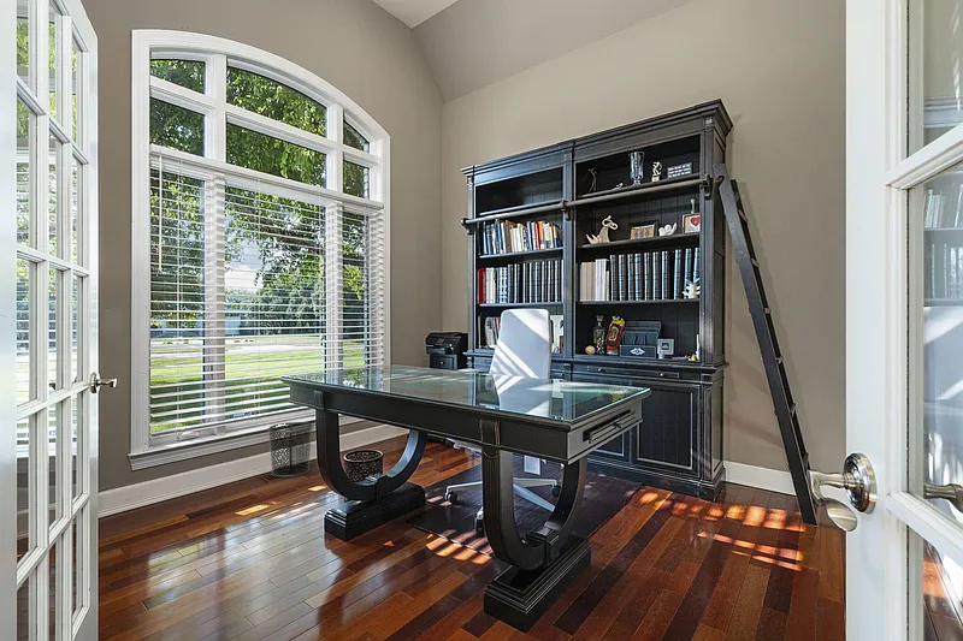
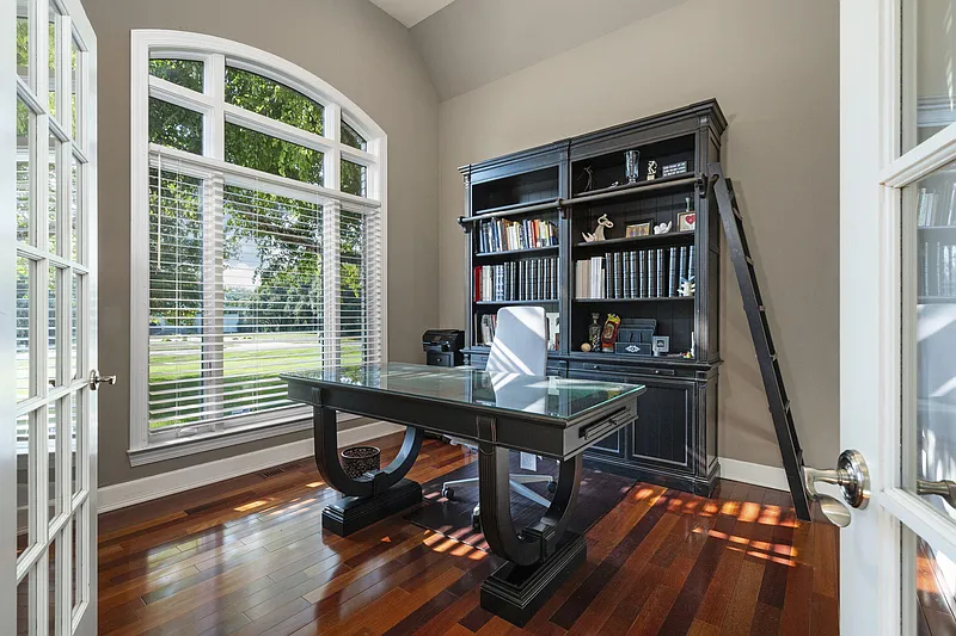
- waste bin (290, 449)
